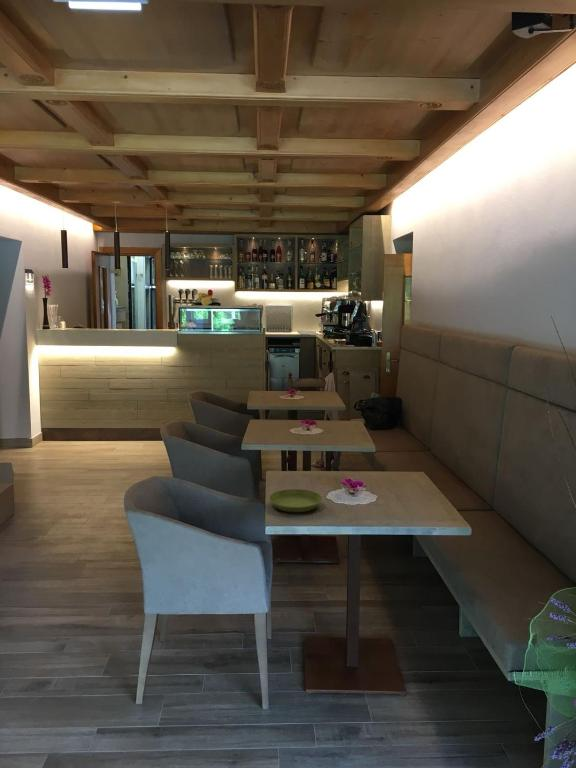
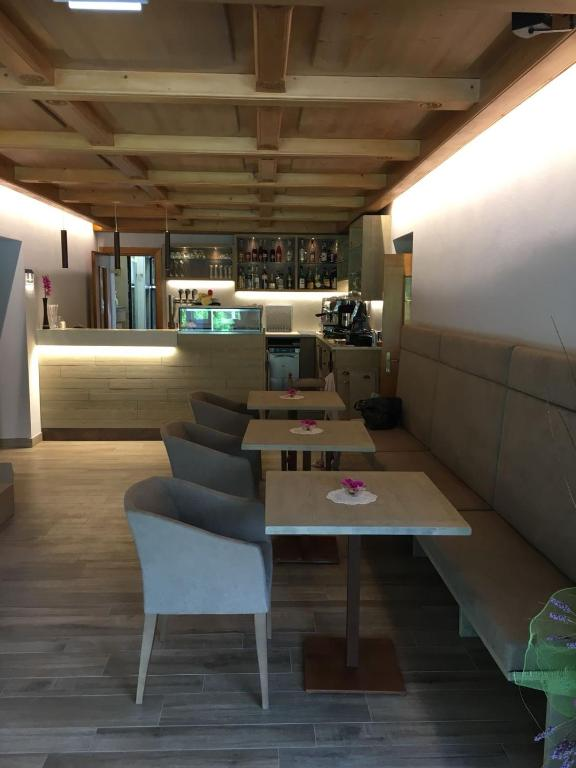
- saucer (295, 501)
